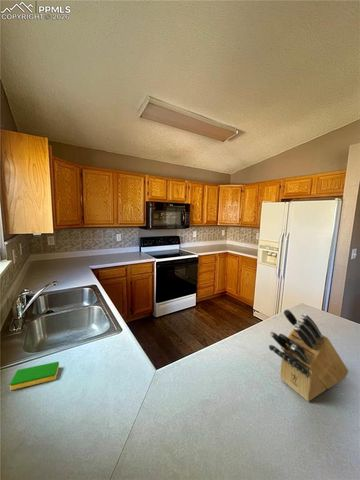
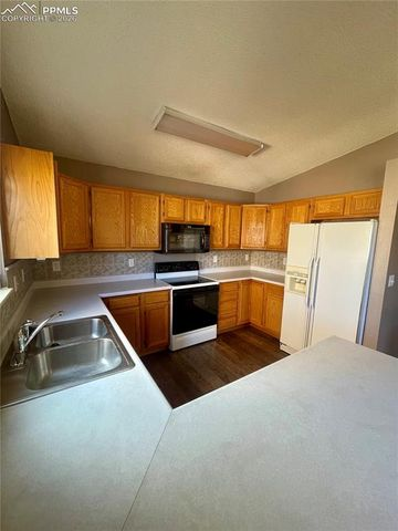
- knife block (311, 344)
- dish sponge (36, 374)
